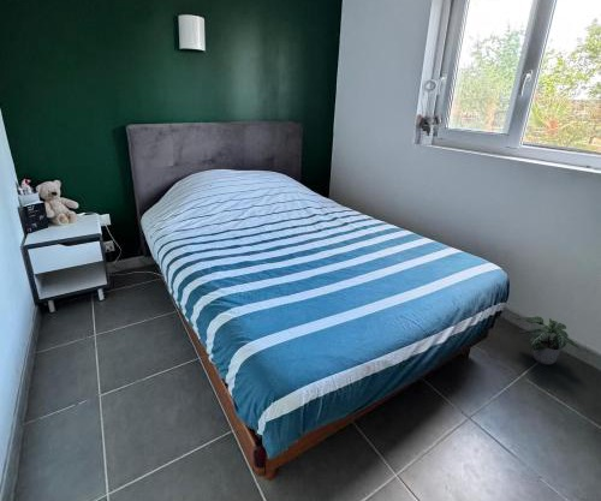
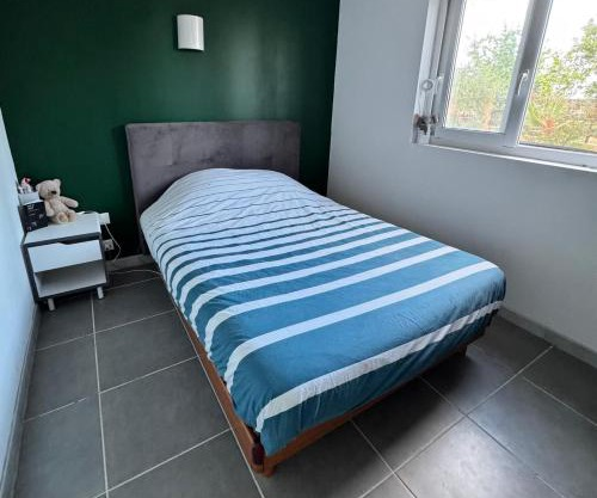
- potted plant (545, 341)
